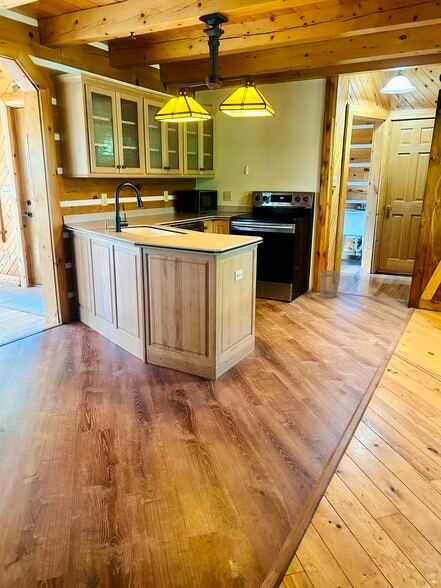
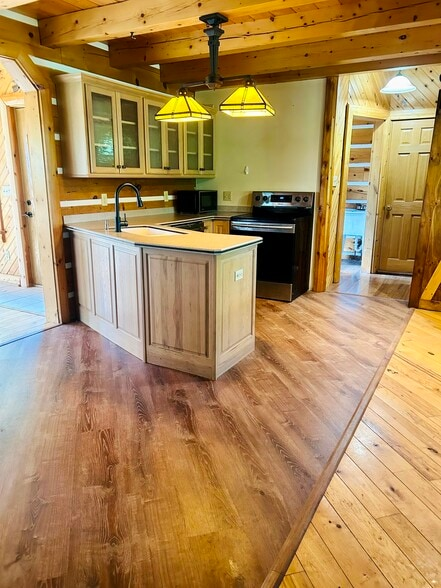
- wastebasket (328, 284)
